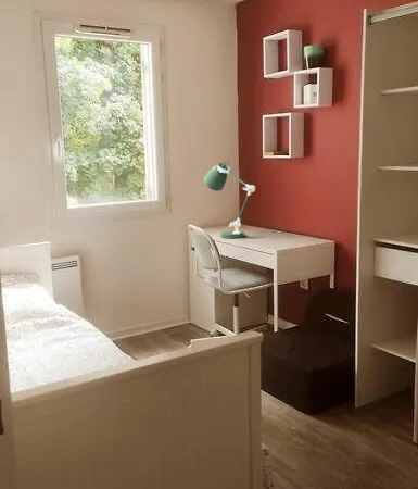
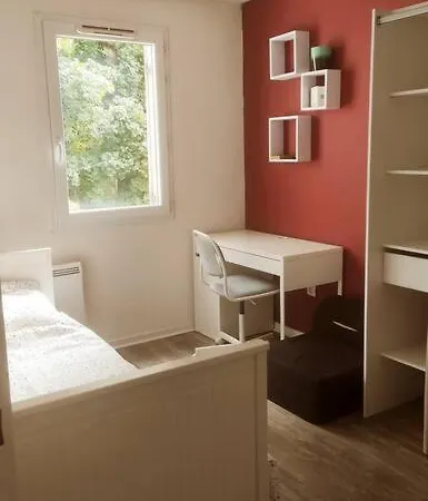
- desk lamp (220, 189)
